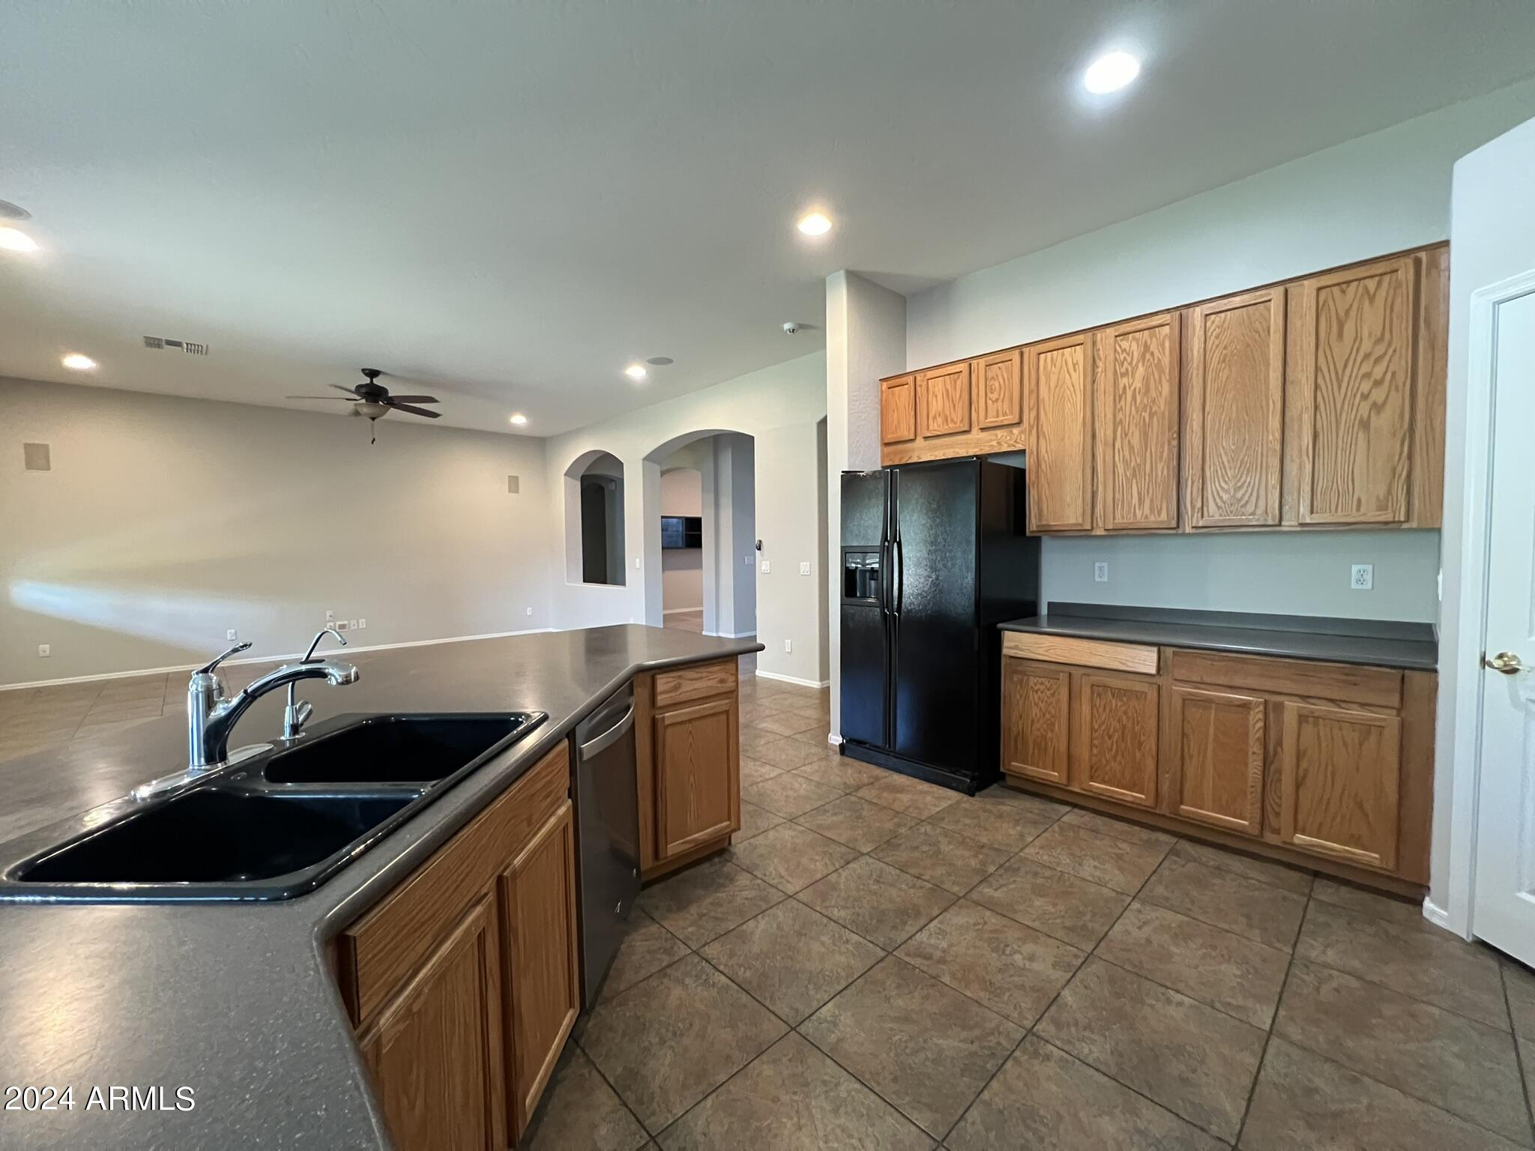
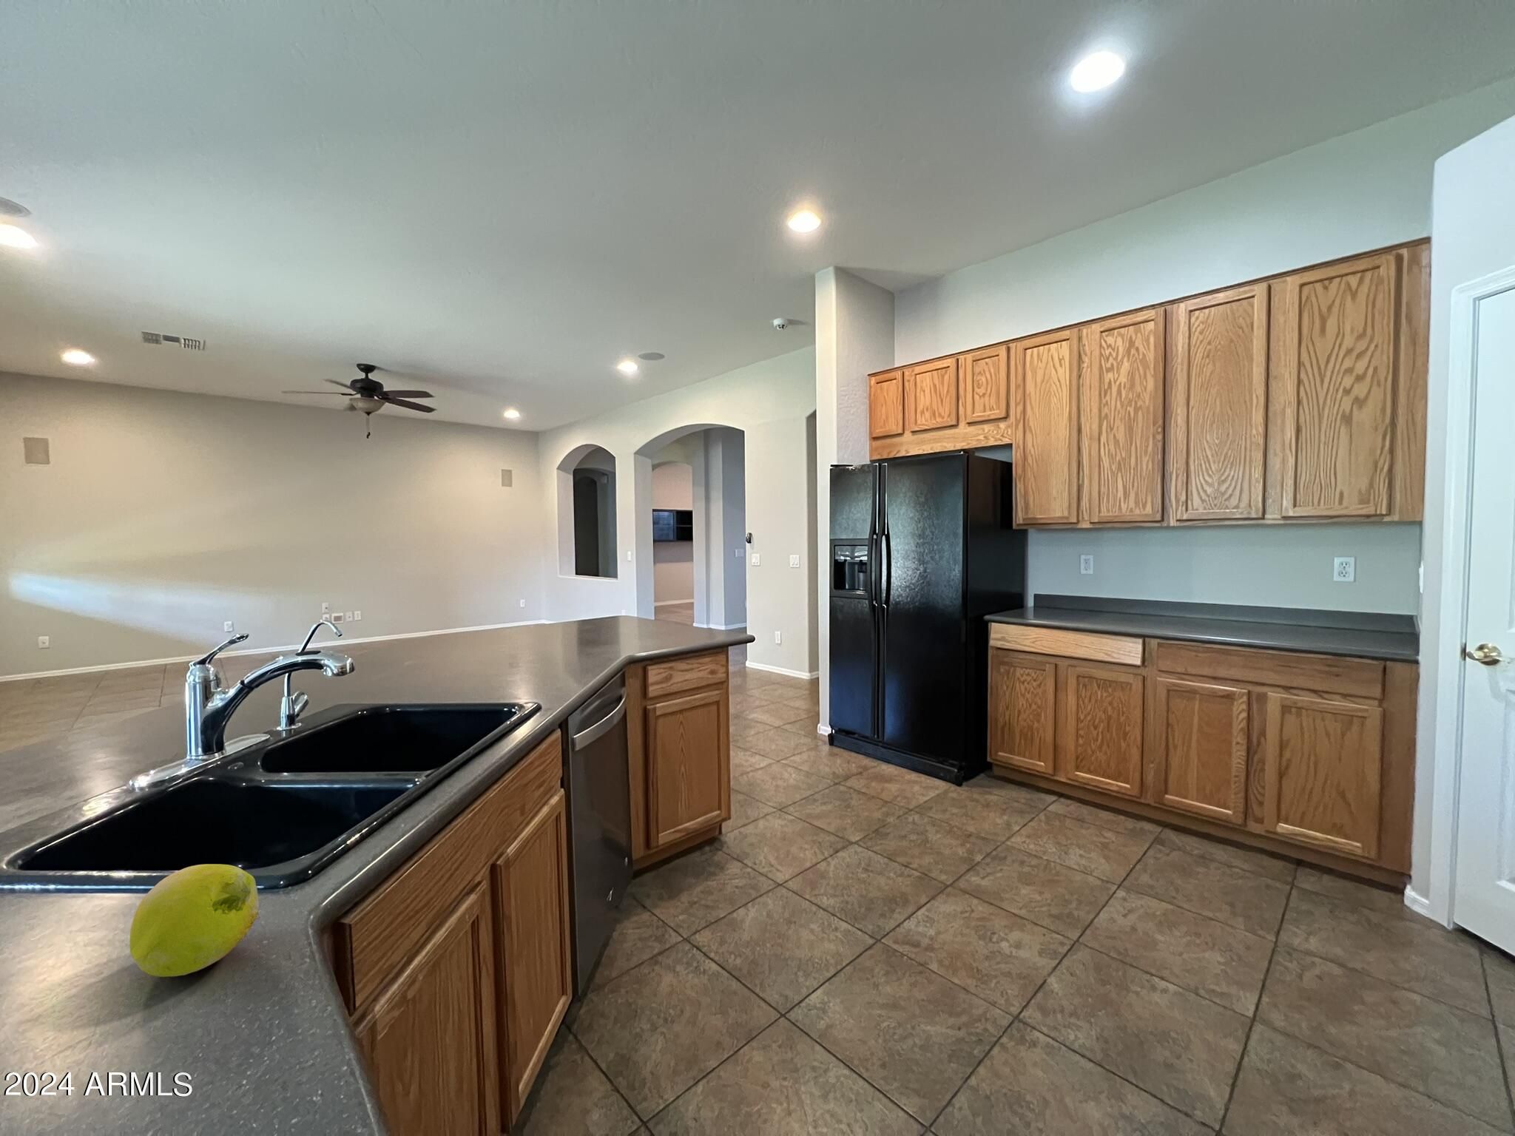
+ fruit (198, 915)
